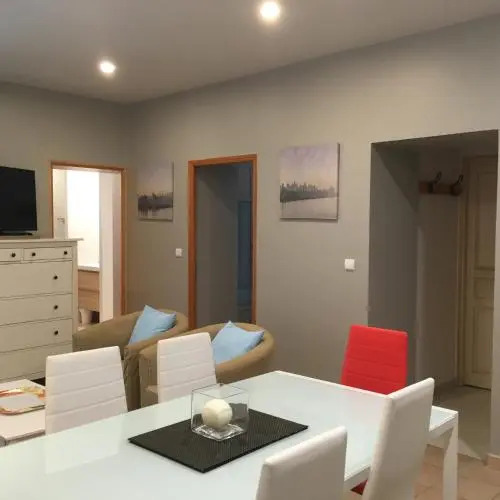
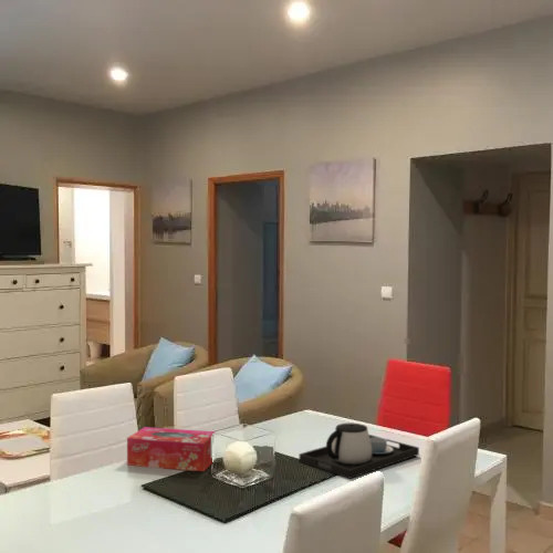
+ tissue box (173, 448)
+ teapot (359, 440)
